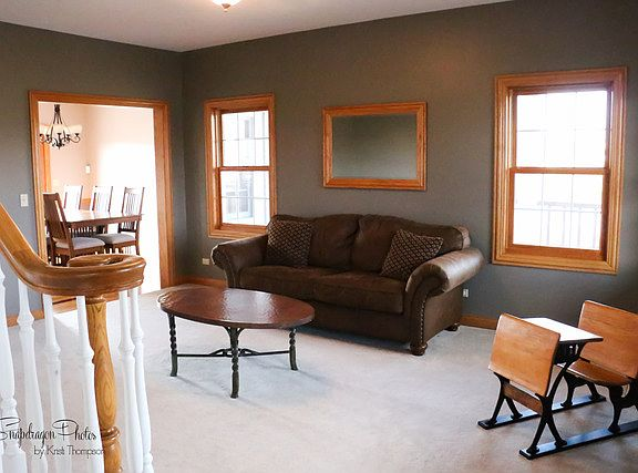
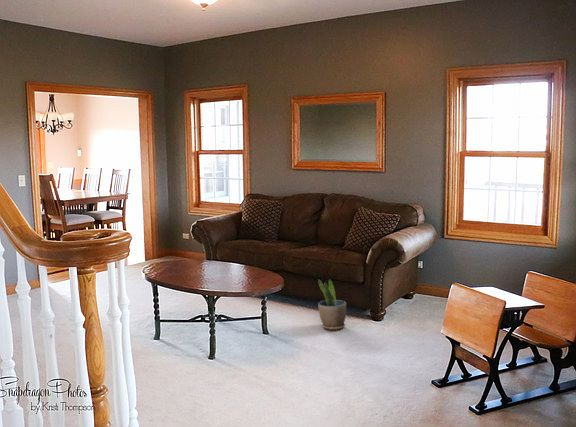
+ potted plant (332, 301)
